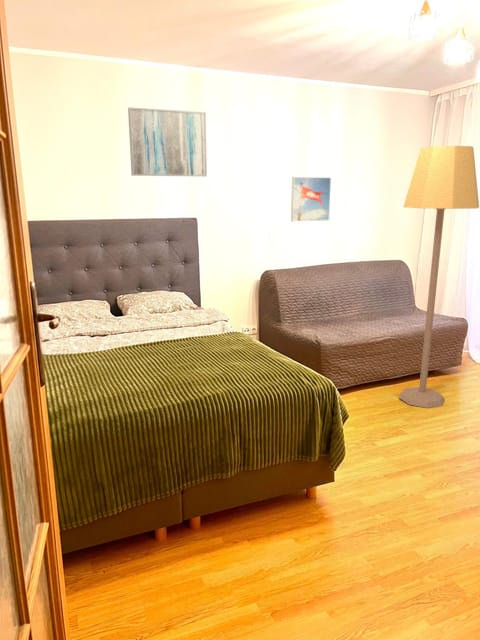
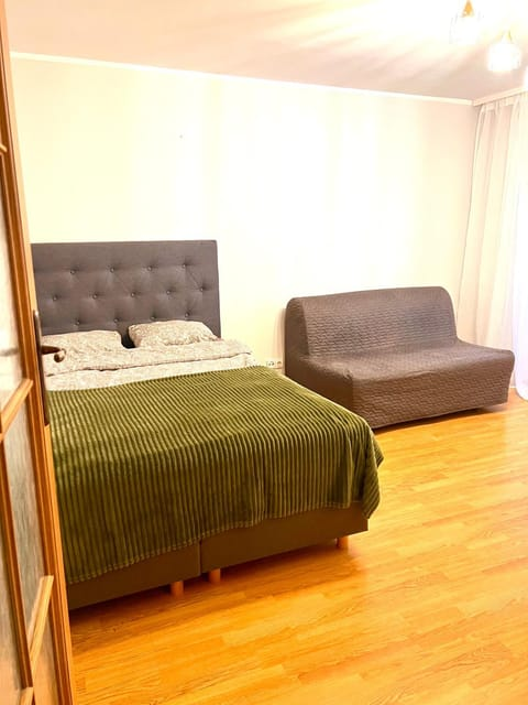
- wall art (169, 143)
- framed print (311, 199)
- lamp (433, 281)
